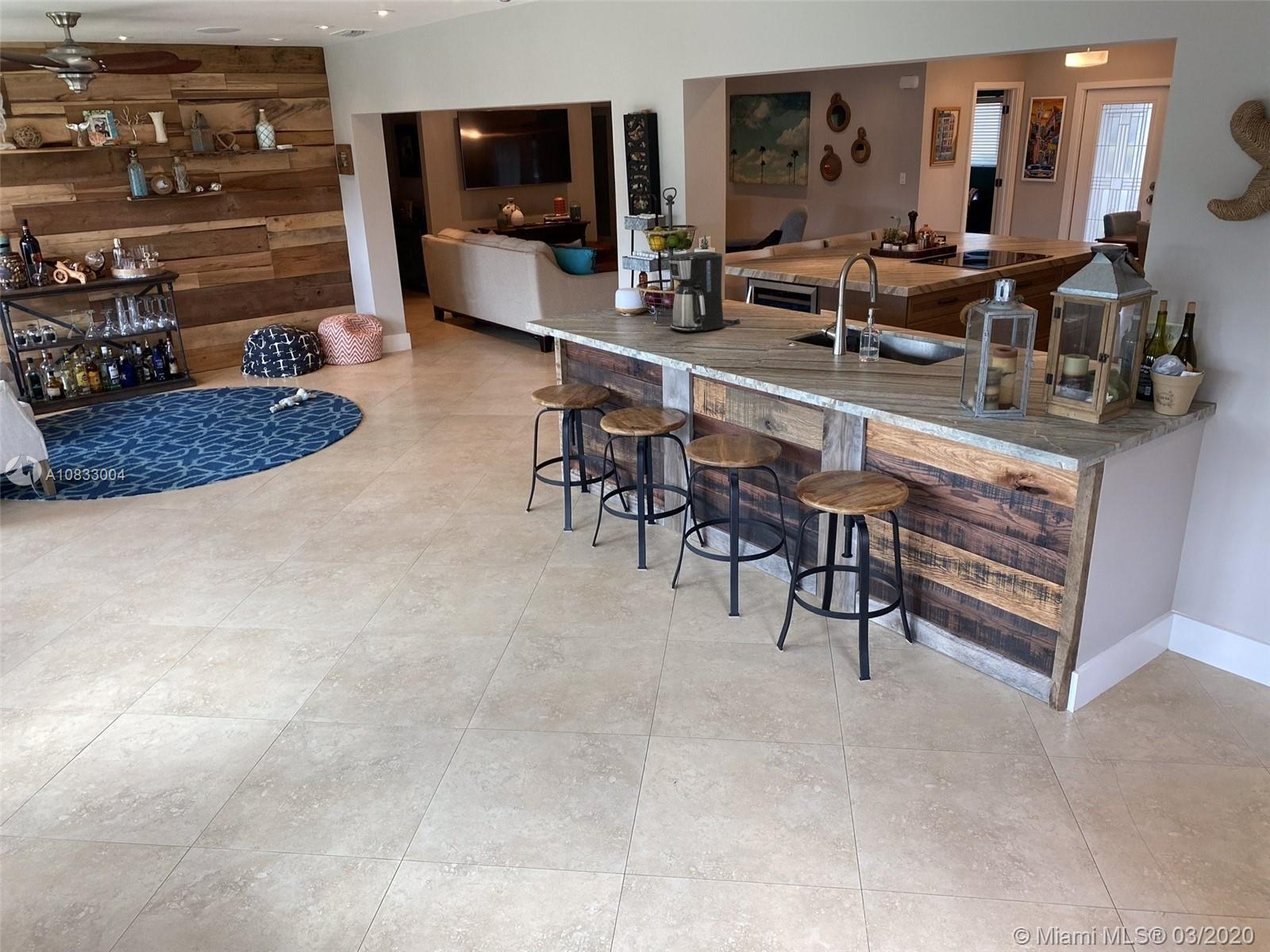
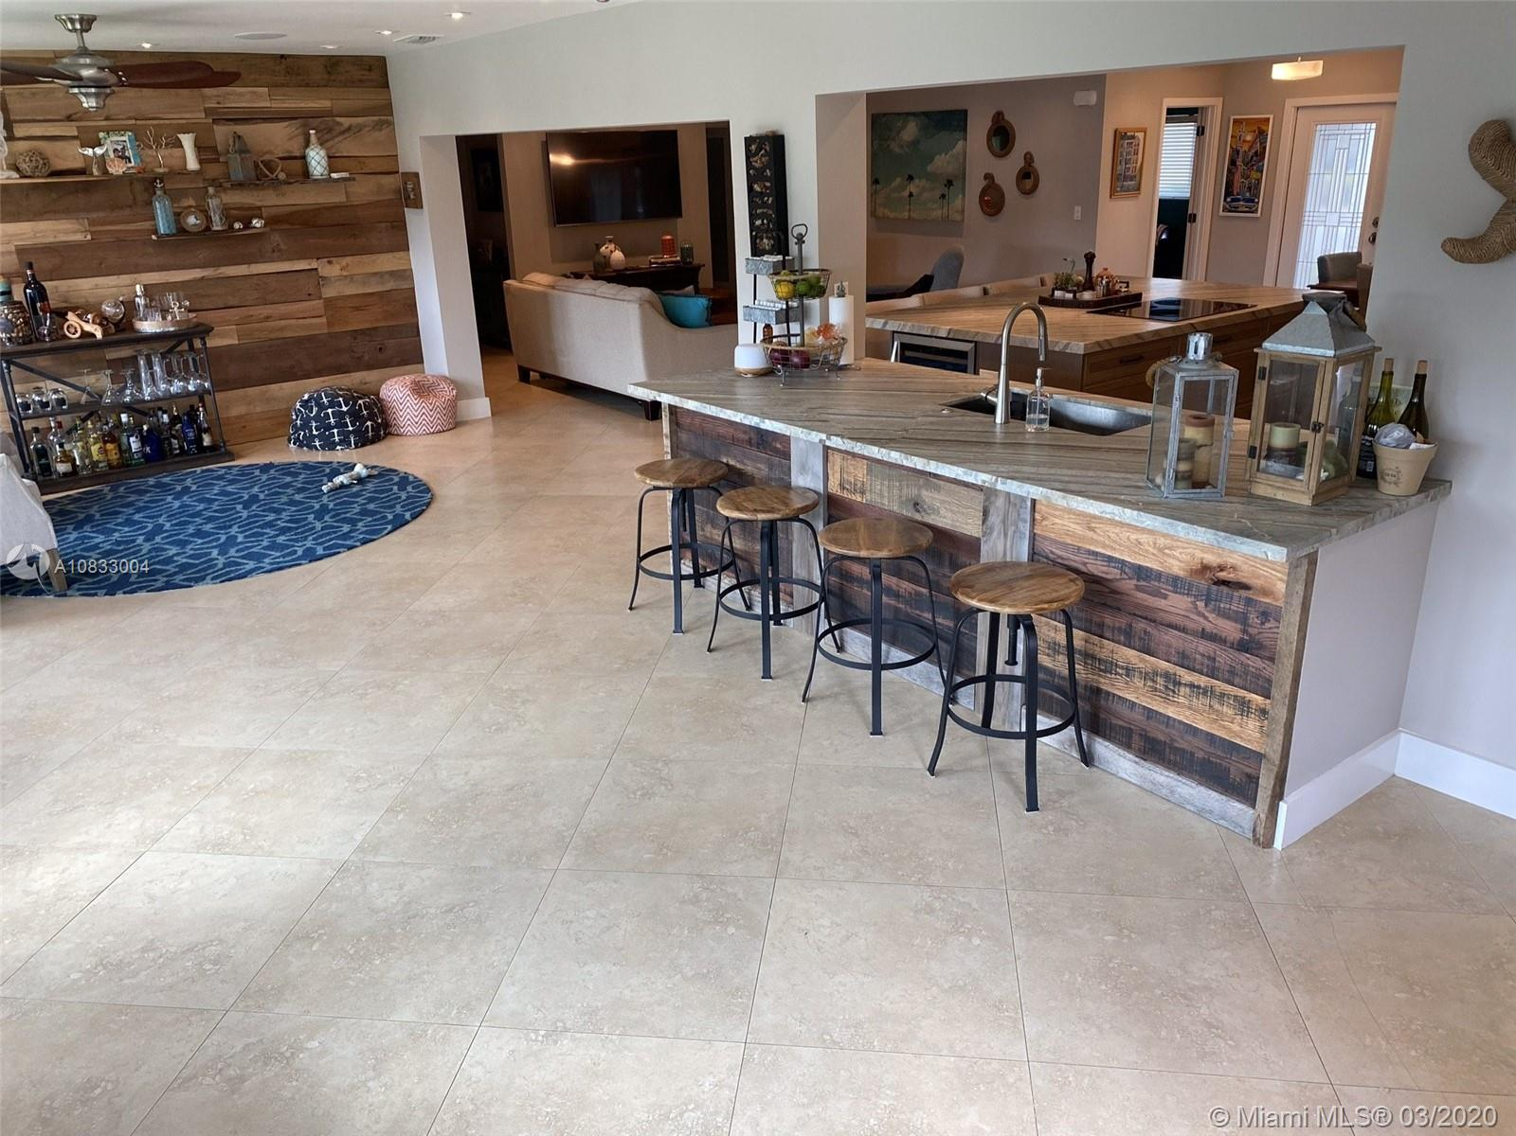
- coffee maker (706, 290)
